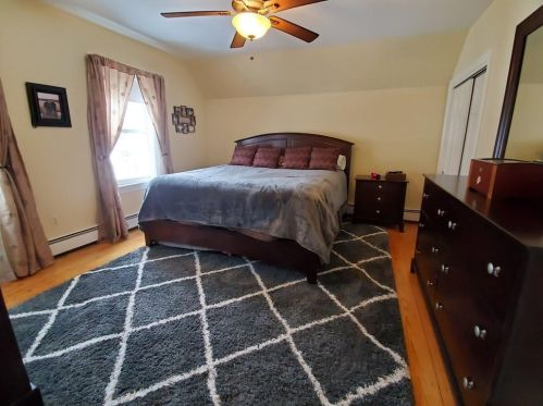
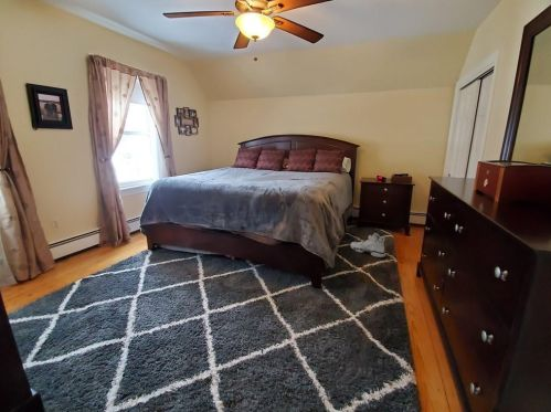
+ sneaker (368, 242)
